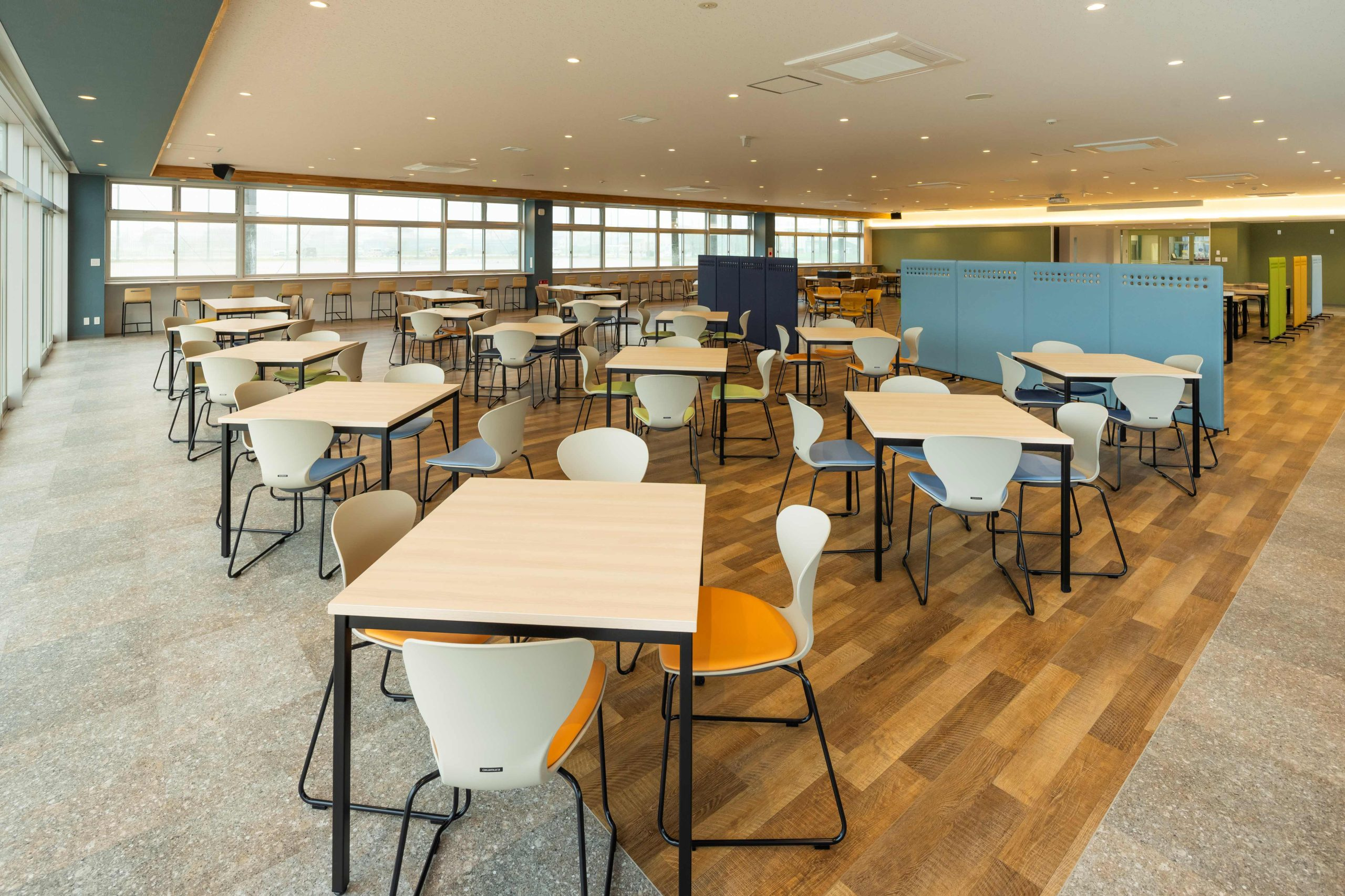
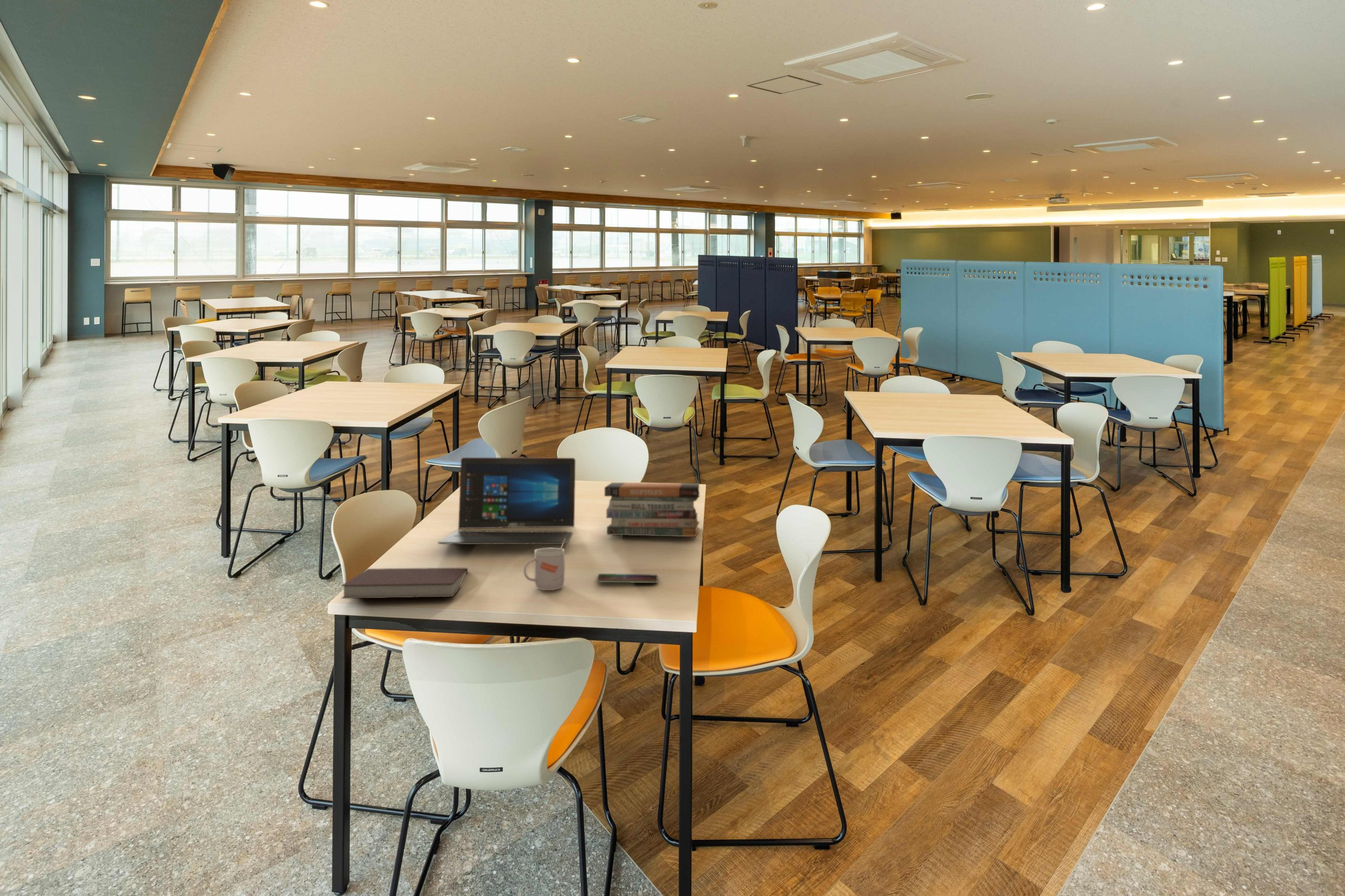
+ mug (545, 565)
+ book stack (653, 508)
+ notebook (408, 582)
+ smartphone (627, 578)
+ laptop (511, 499)
